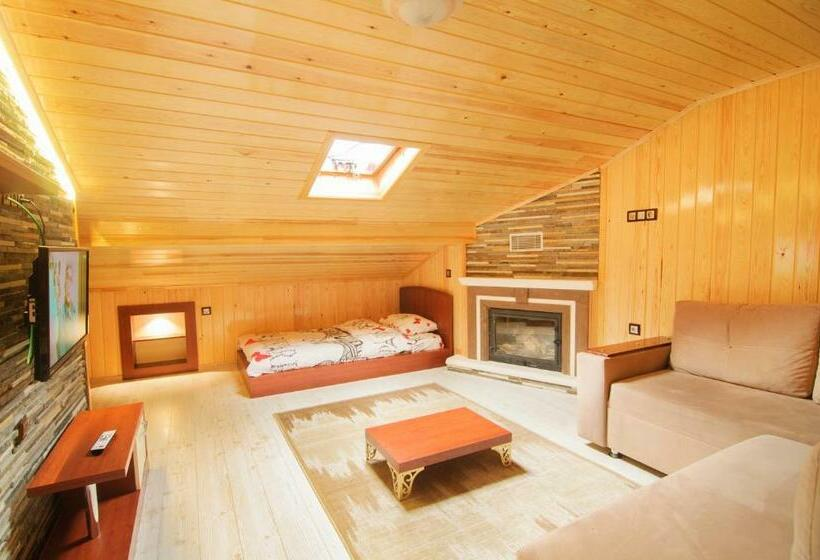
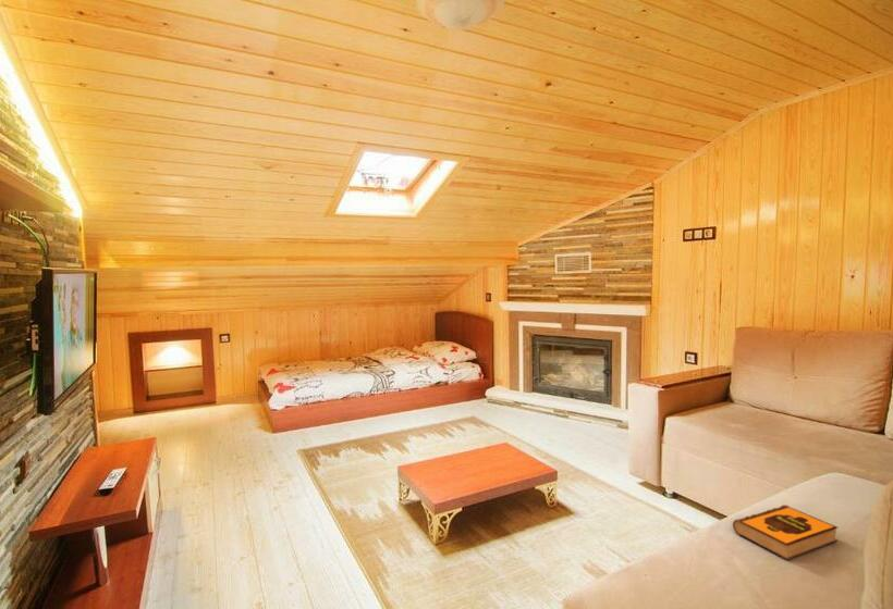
+ hardback book (783, 529)
